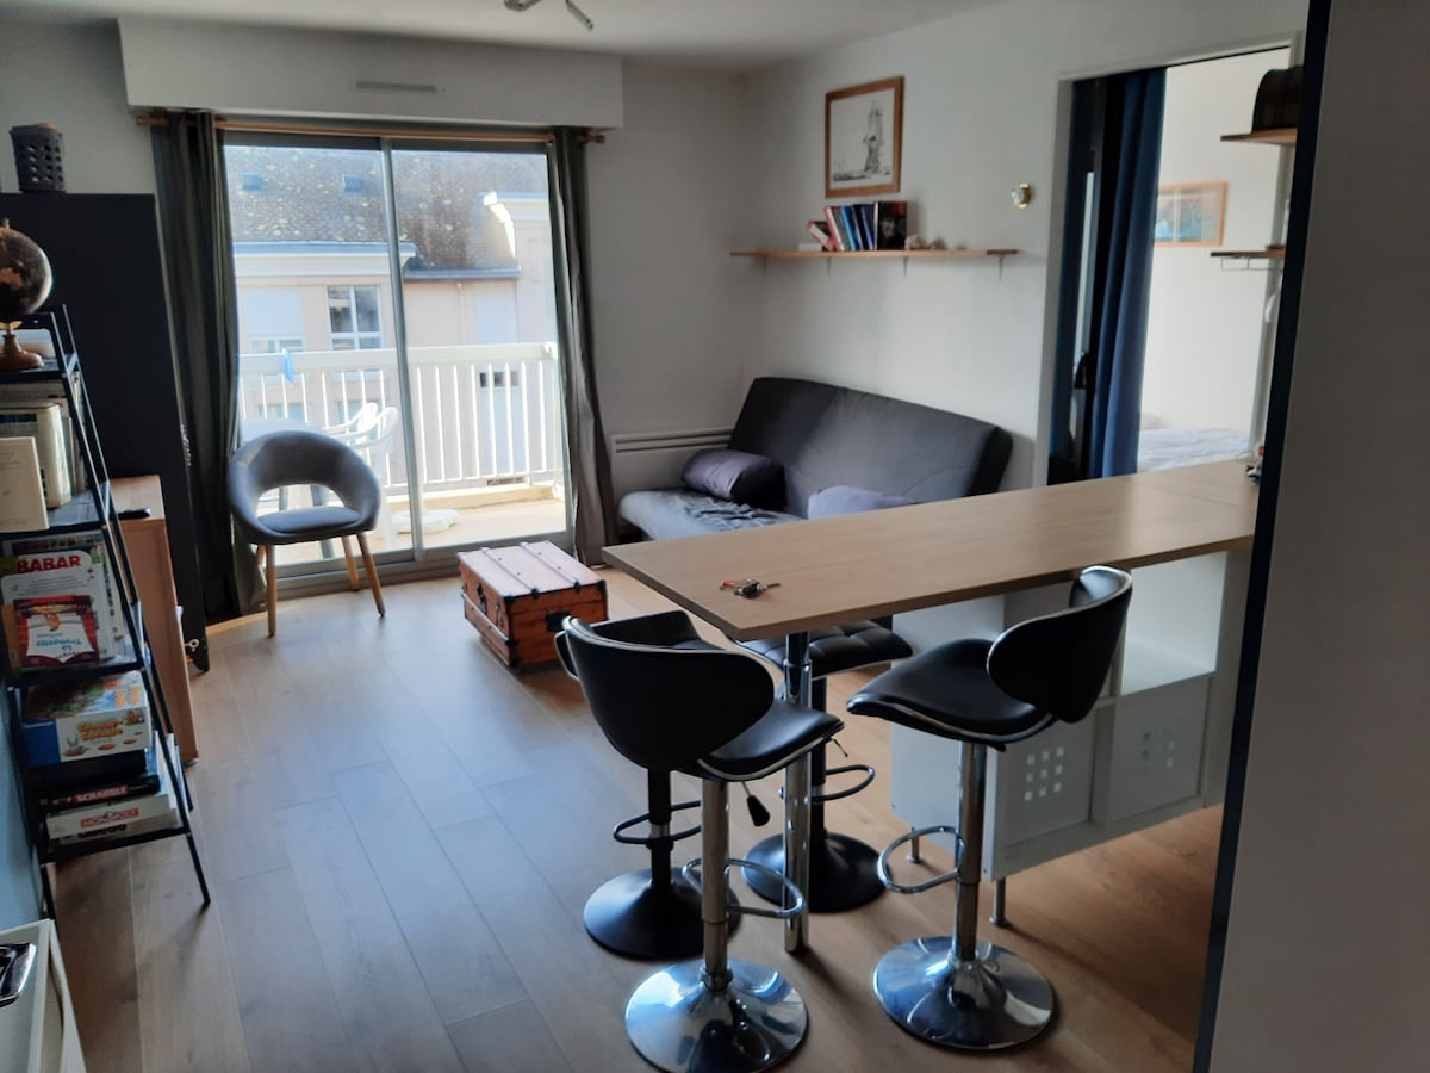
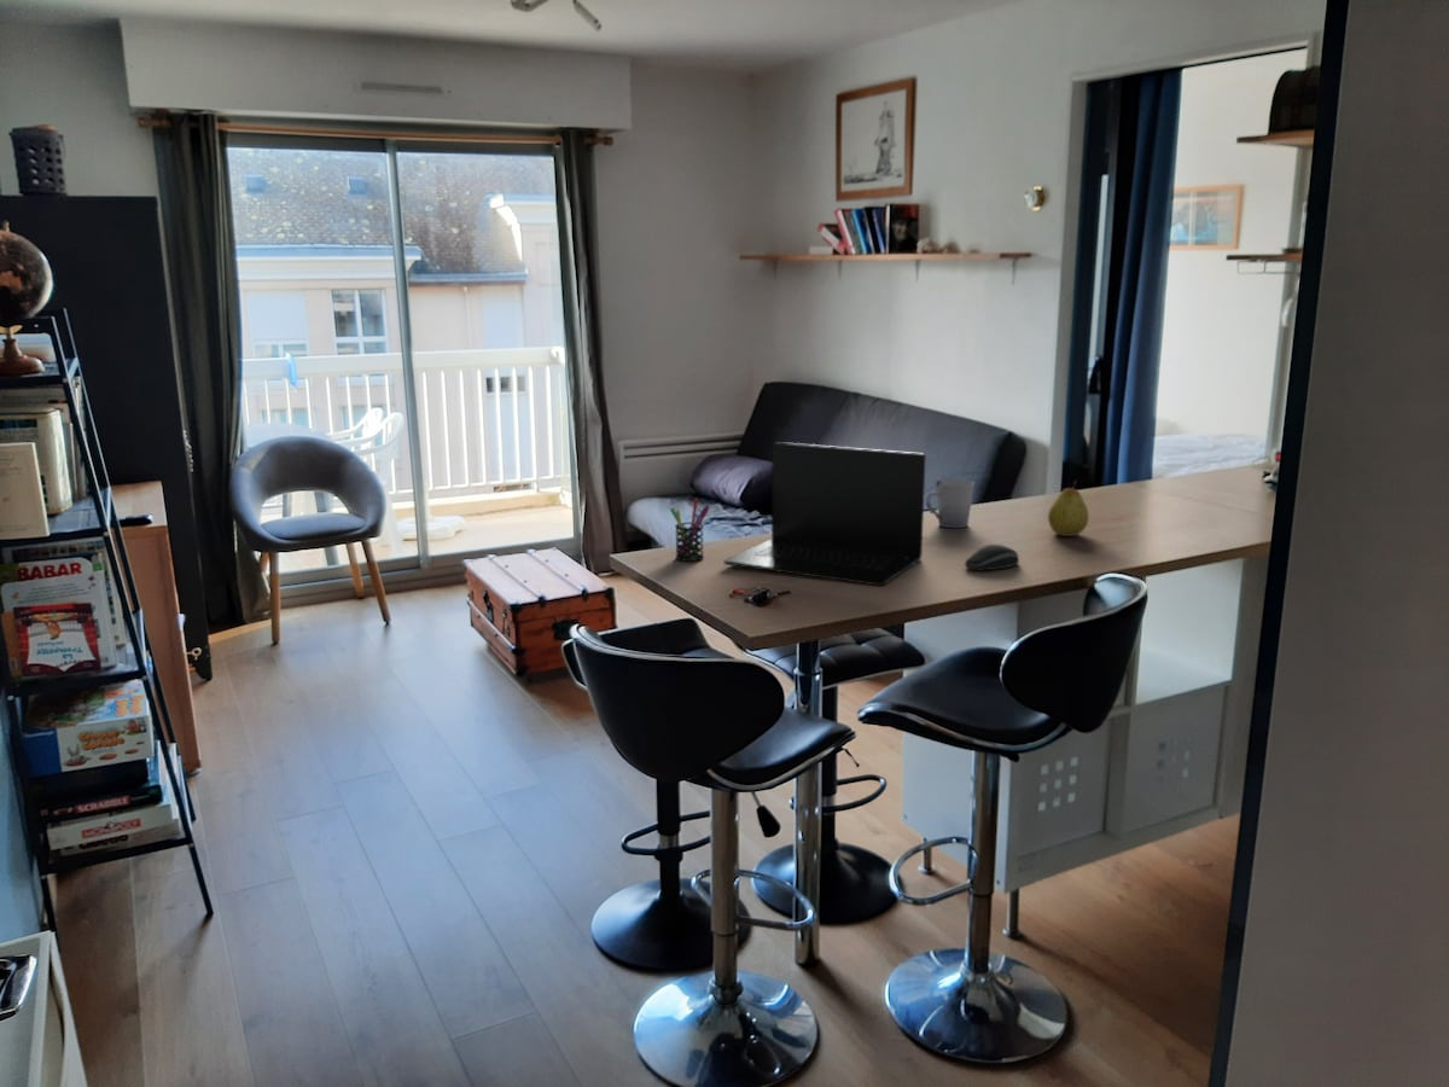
+ pen holder (687, 529)
+ laptop (824, 510)
+ computer mouse (991, 556)
+ fruit (1069, 507)
+ cup (948, 504)
